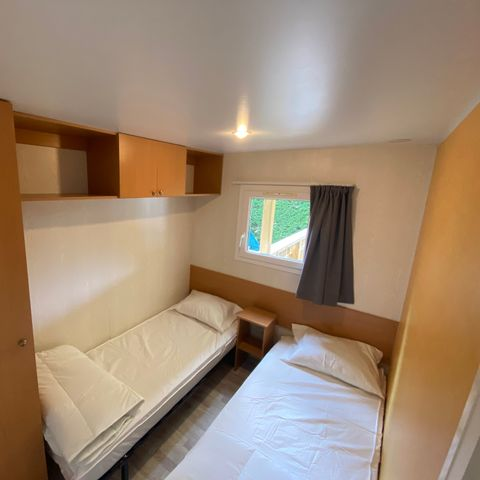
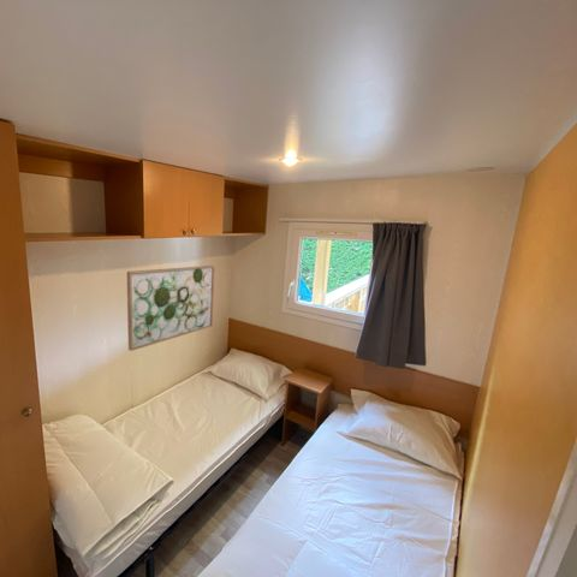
+ wall art (177, 303)
